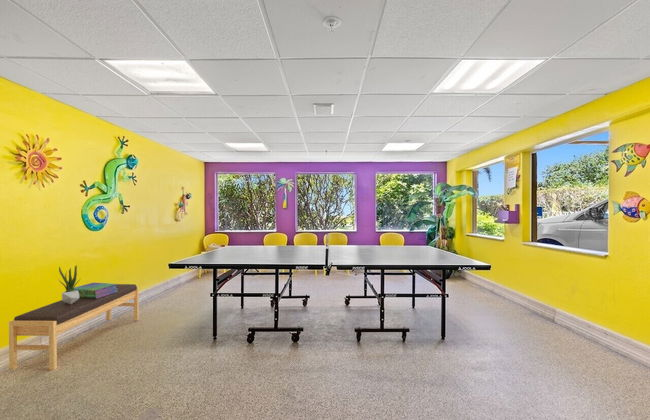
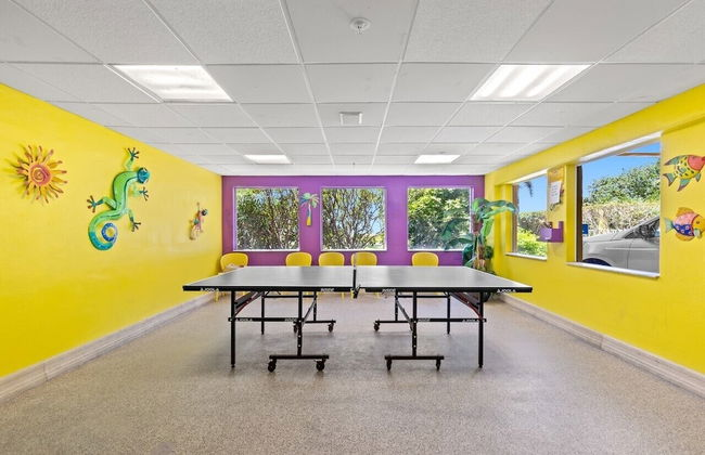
- potted plant (70, 284)
- bench (85, 318)
- stack of books (94, 290)
